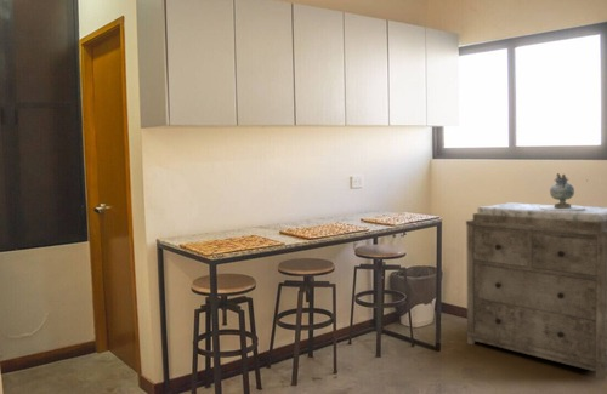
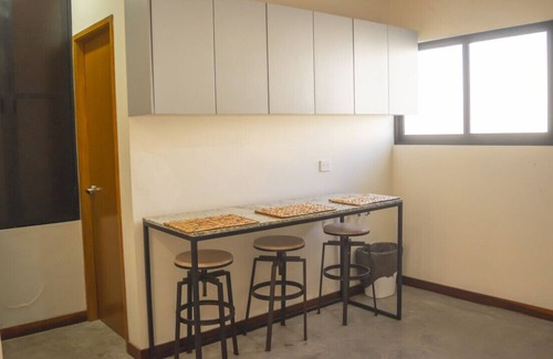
- decorative vase (562, 190)
- dresser (545, 280)
